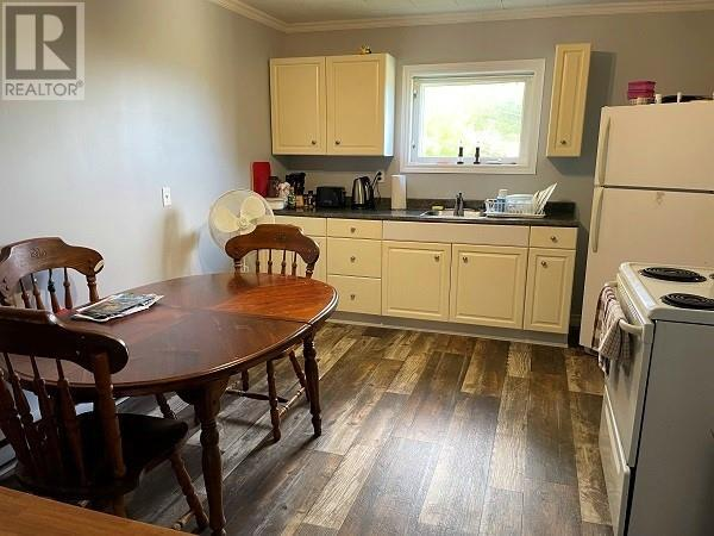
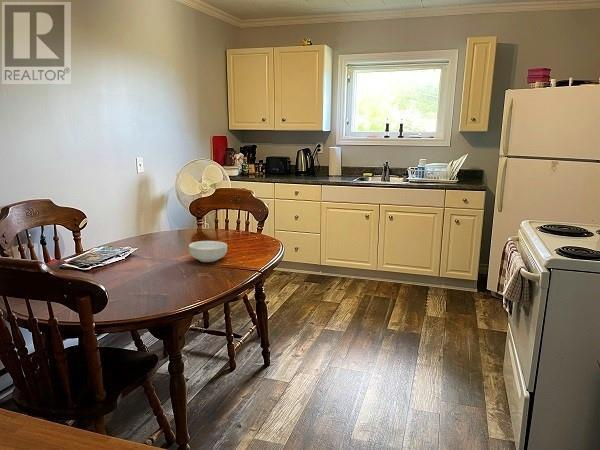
+ cereal bowl (208, 252)
